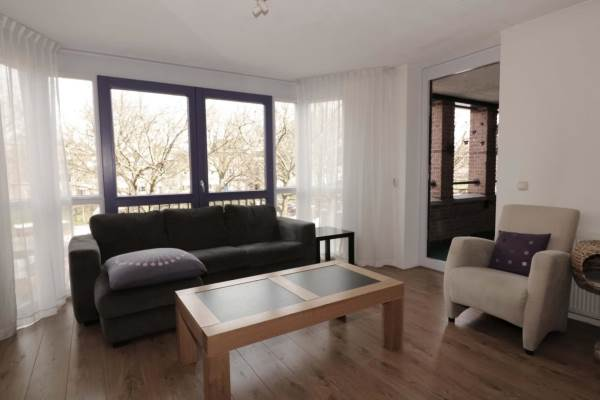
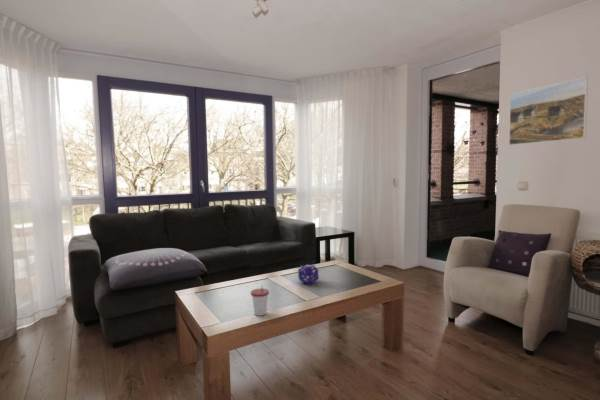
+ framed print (544, 114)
+ cup (260, 299)
+ decorative ball (308, 273)
